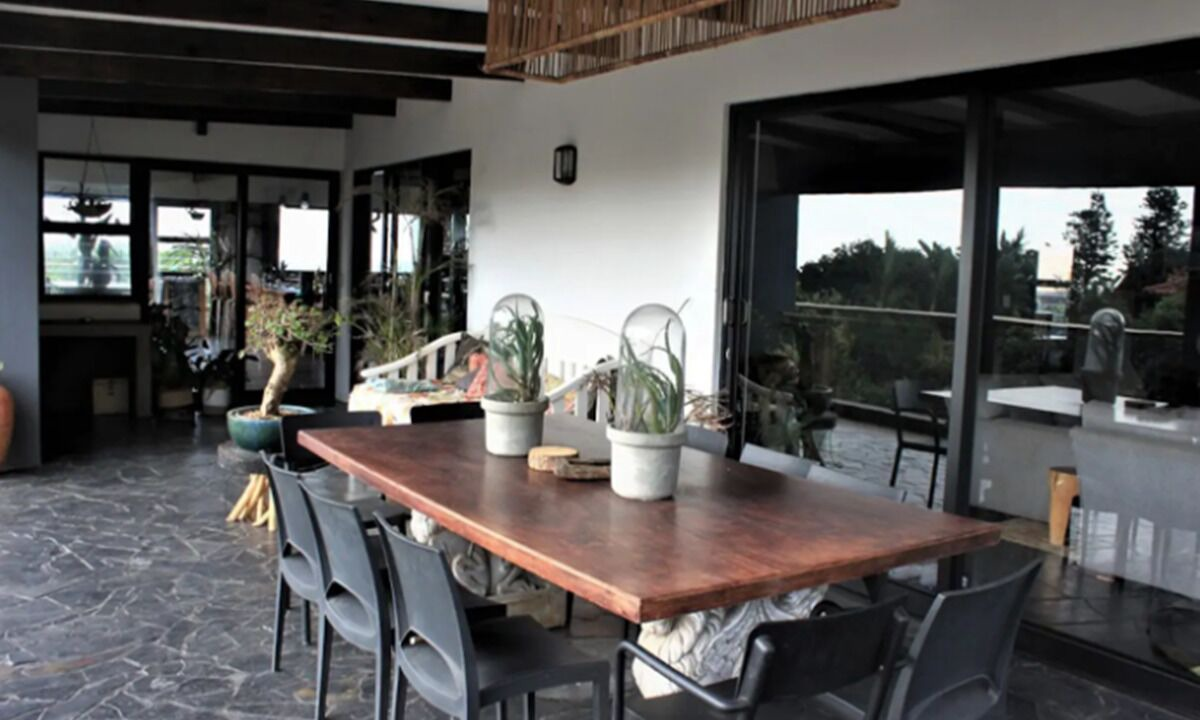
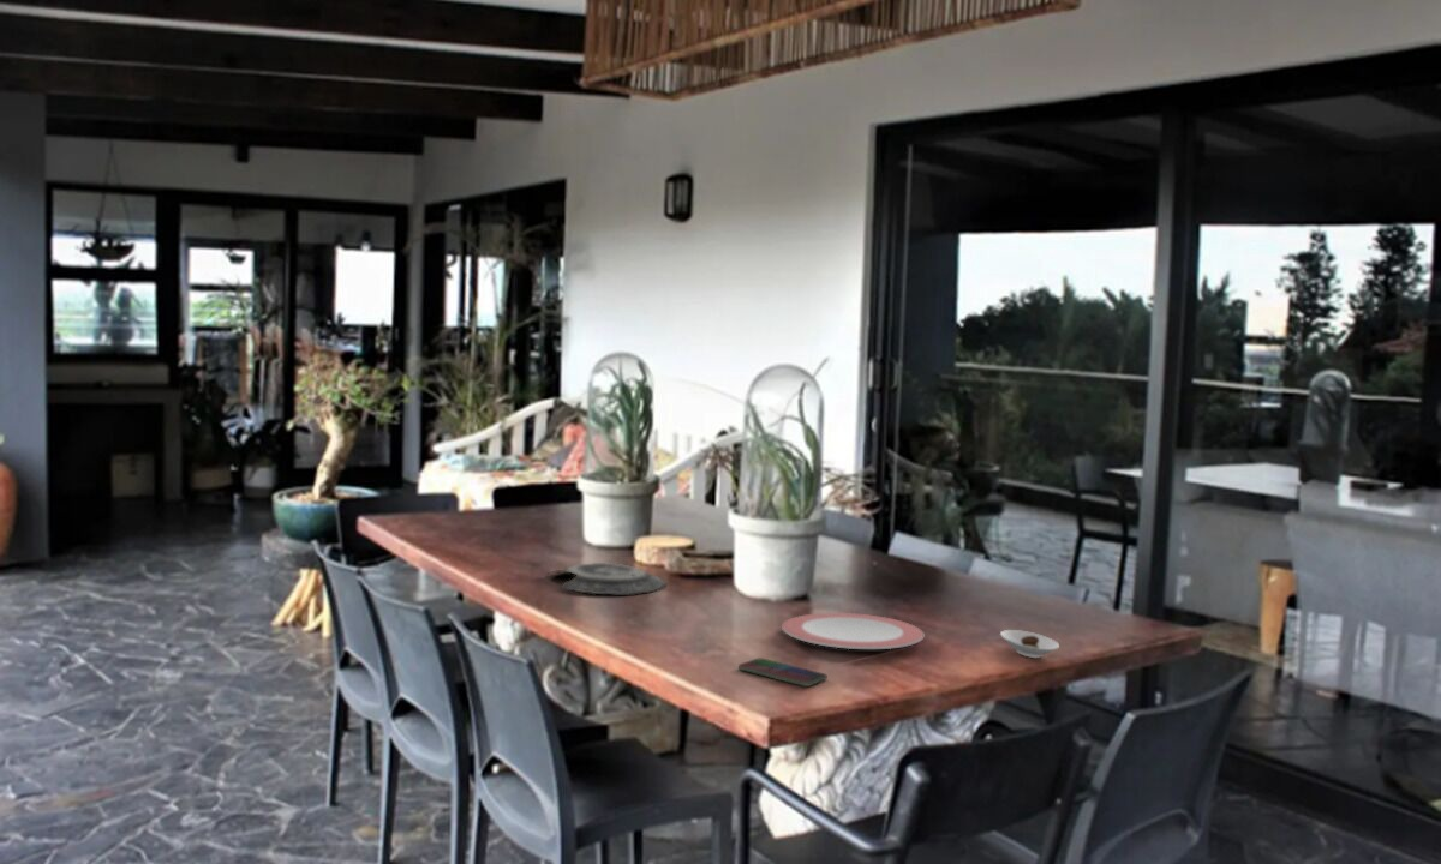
+ plate (605, 575)
+ smartphone (782, 671)
+ saucer (1028, 644)
+ plate (851, 634)
